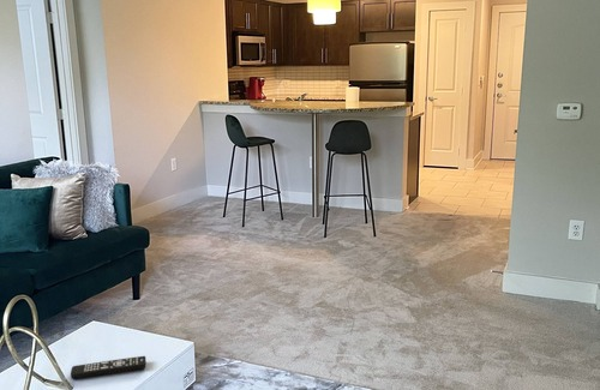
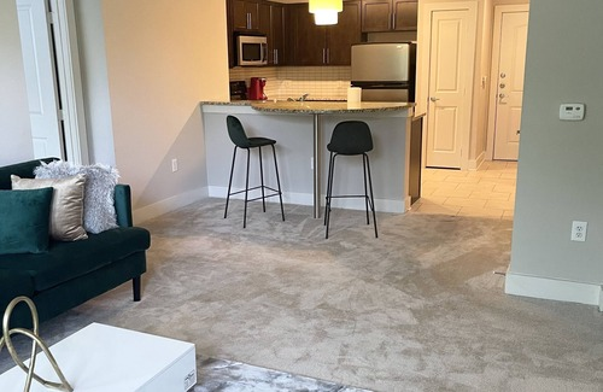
- remote control (109, 367)
